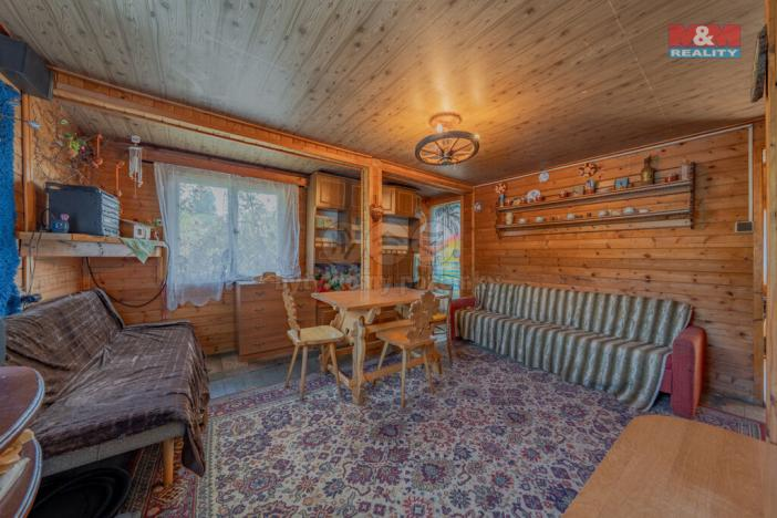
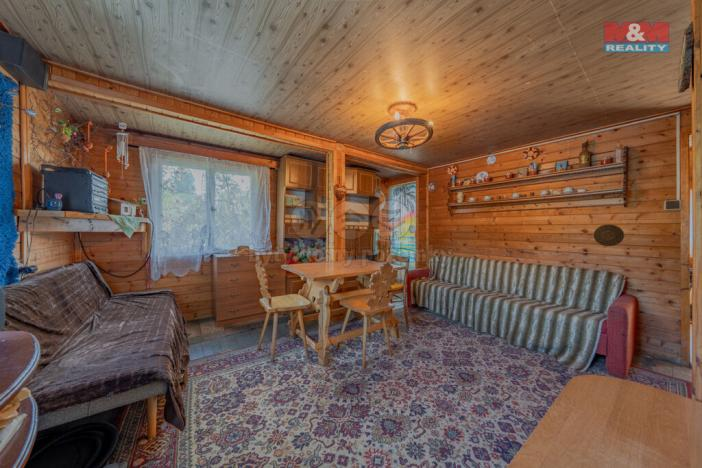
+ decorative plate (608, 235)
